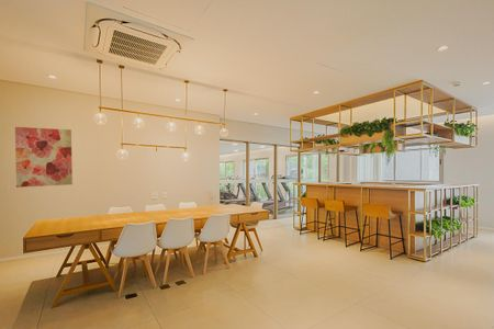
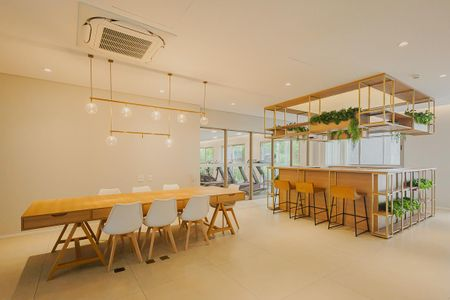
- wall art (45, 157)
